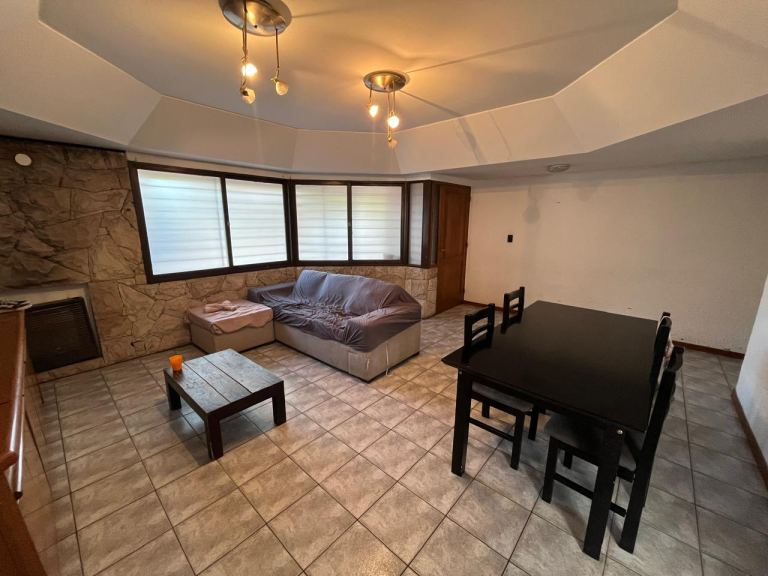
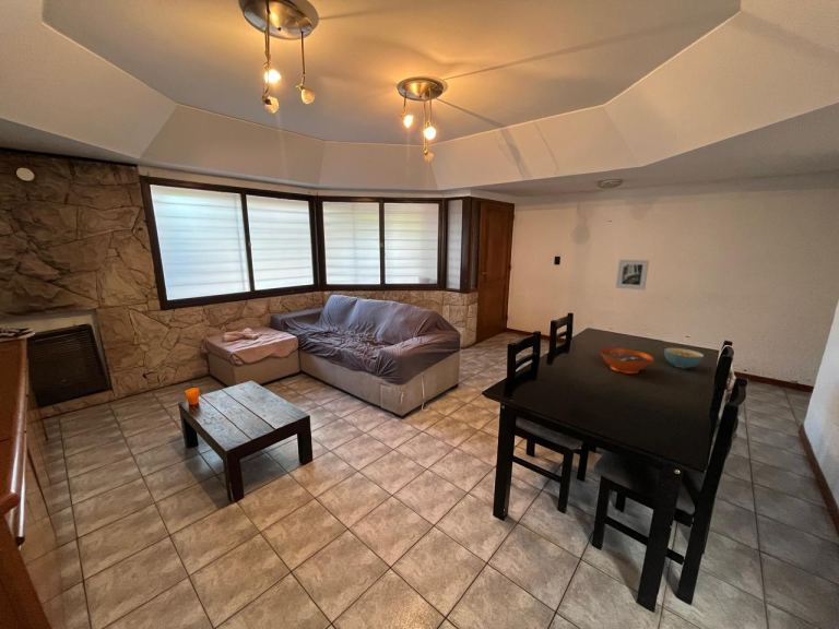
+ decorative bowl (625, 361)
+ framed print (631, 274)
+ cereal bowl (682, 359)
